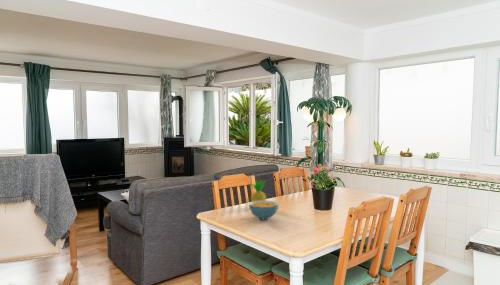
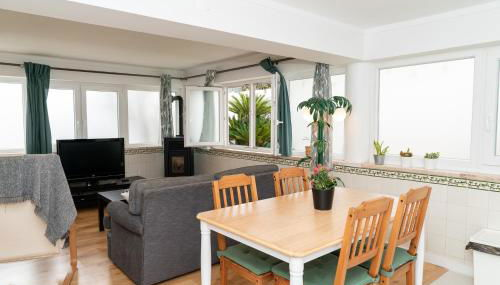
- cereal bowl (263, 210)
- fruit (257, 193)
